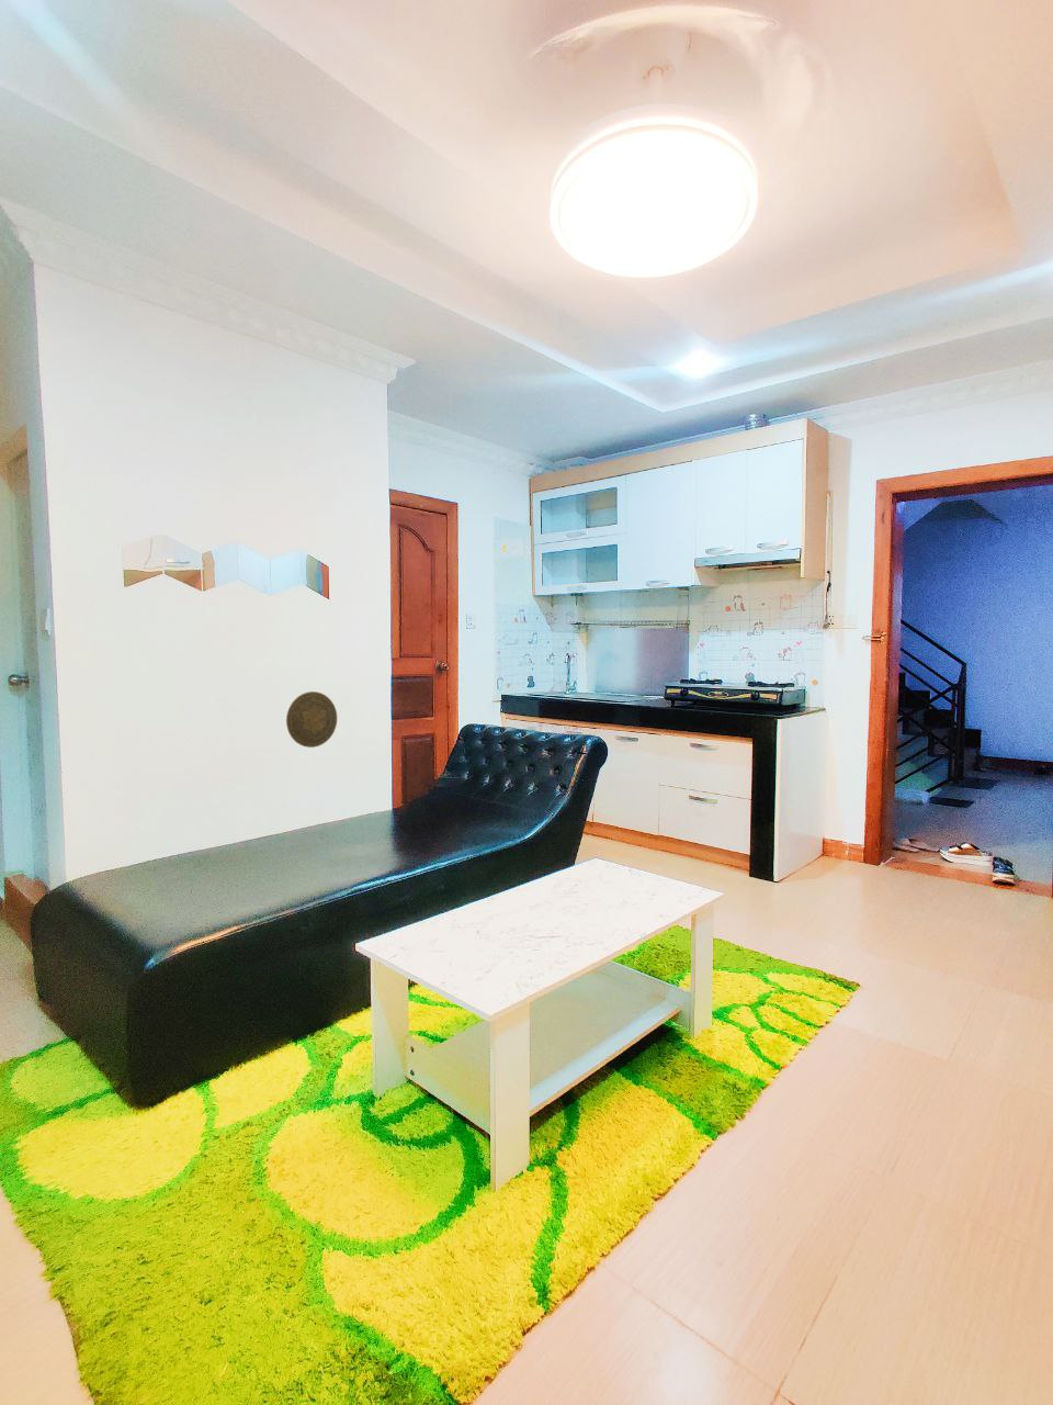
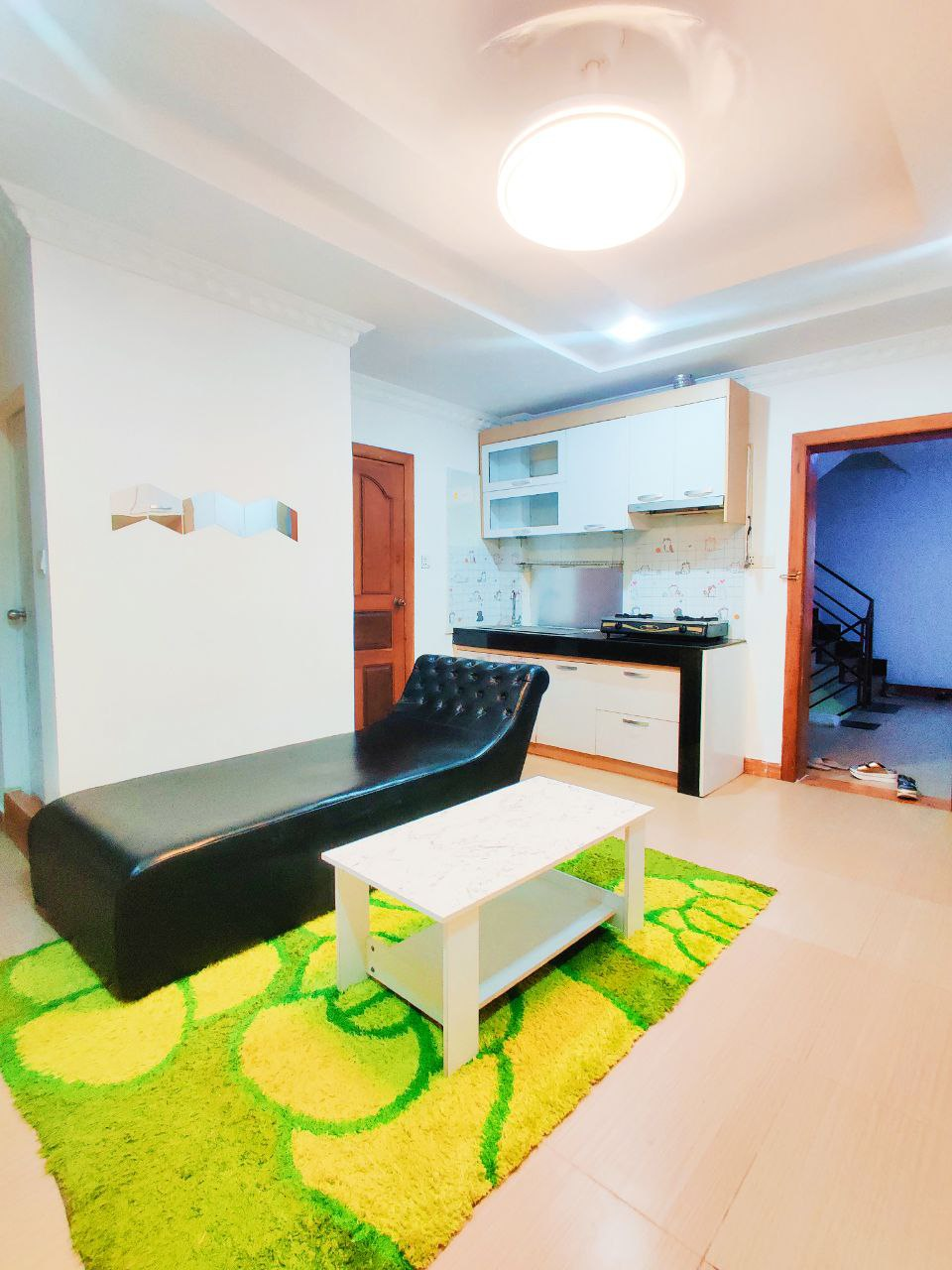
- decorative plate (314, 719)
